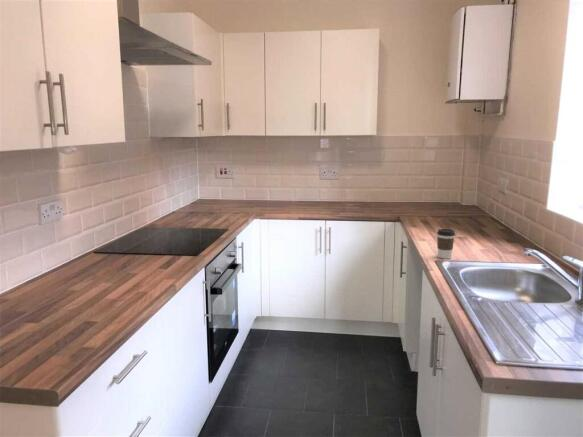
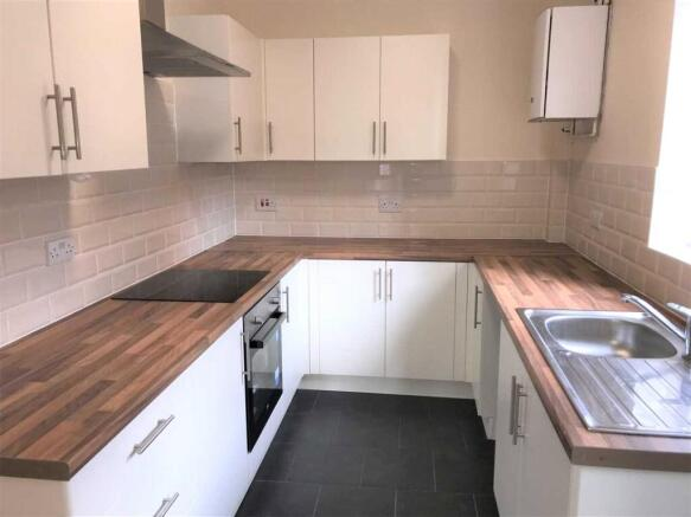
- coffee cup (445, 243)
